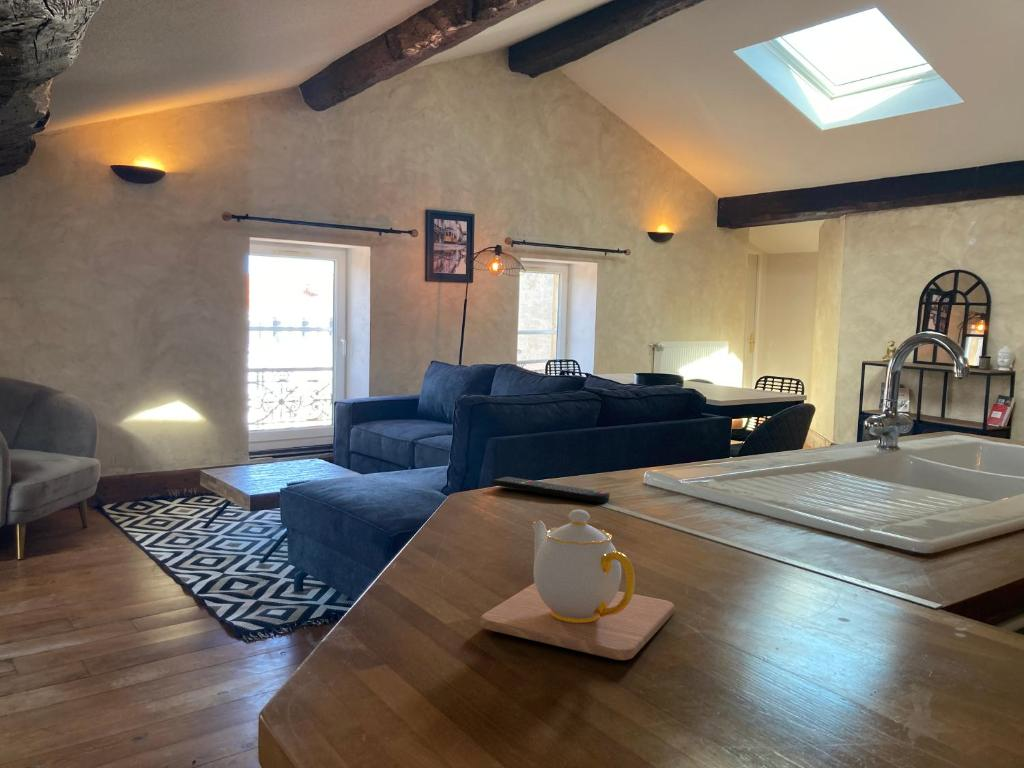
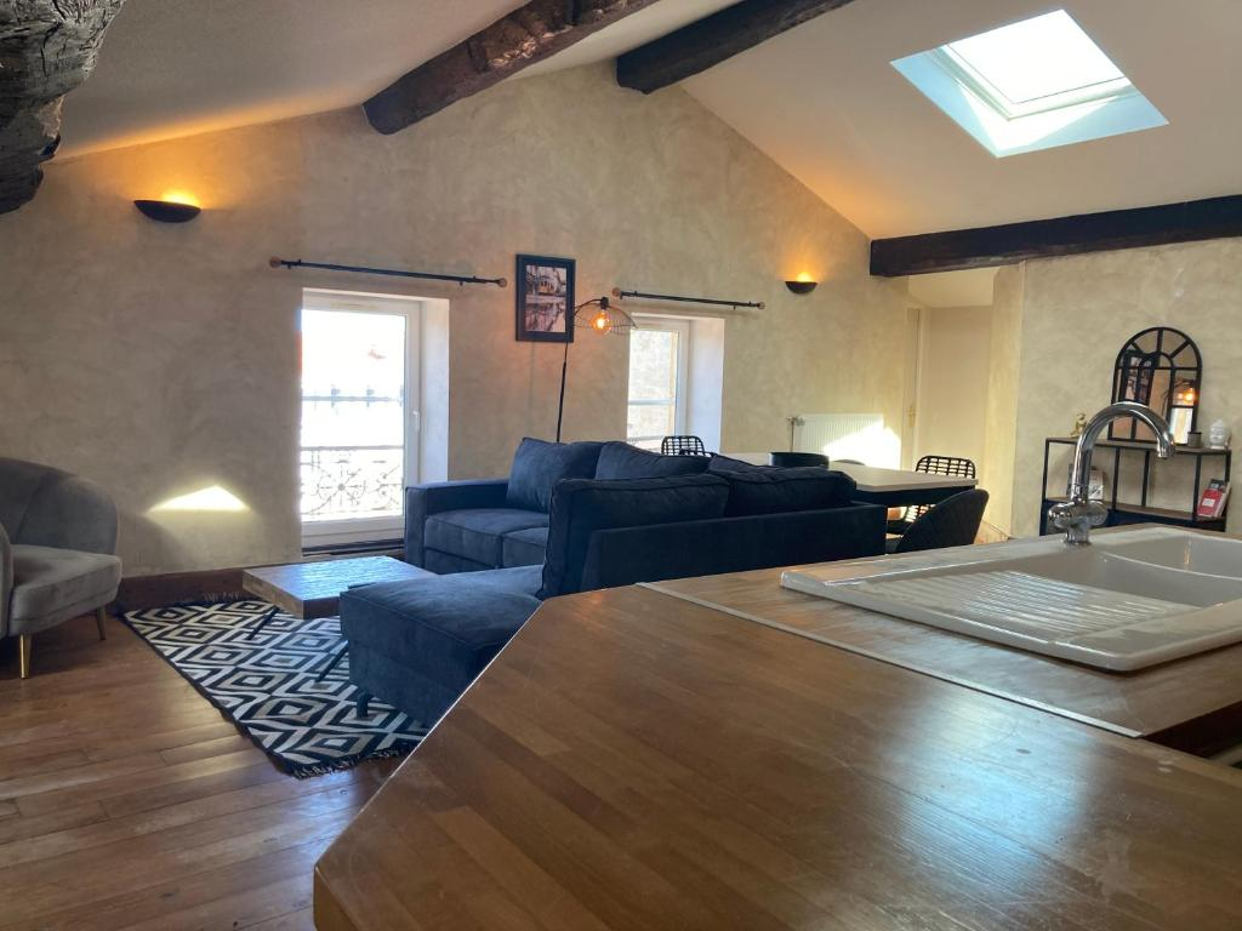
- remote control (550, 490)
- teapot (582, 563)
